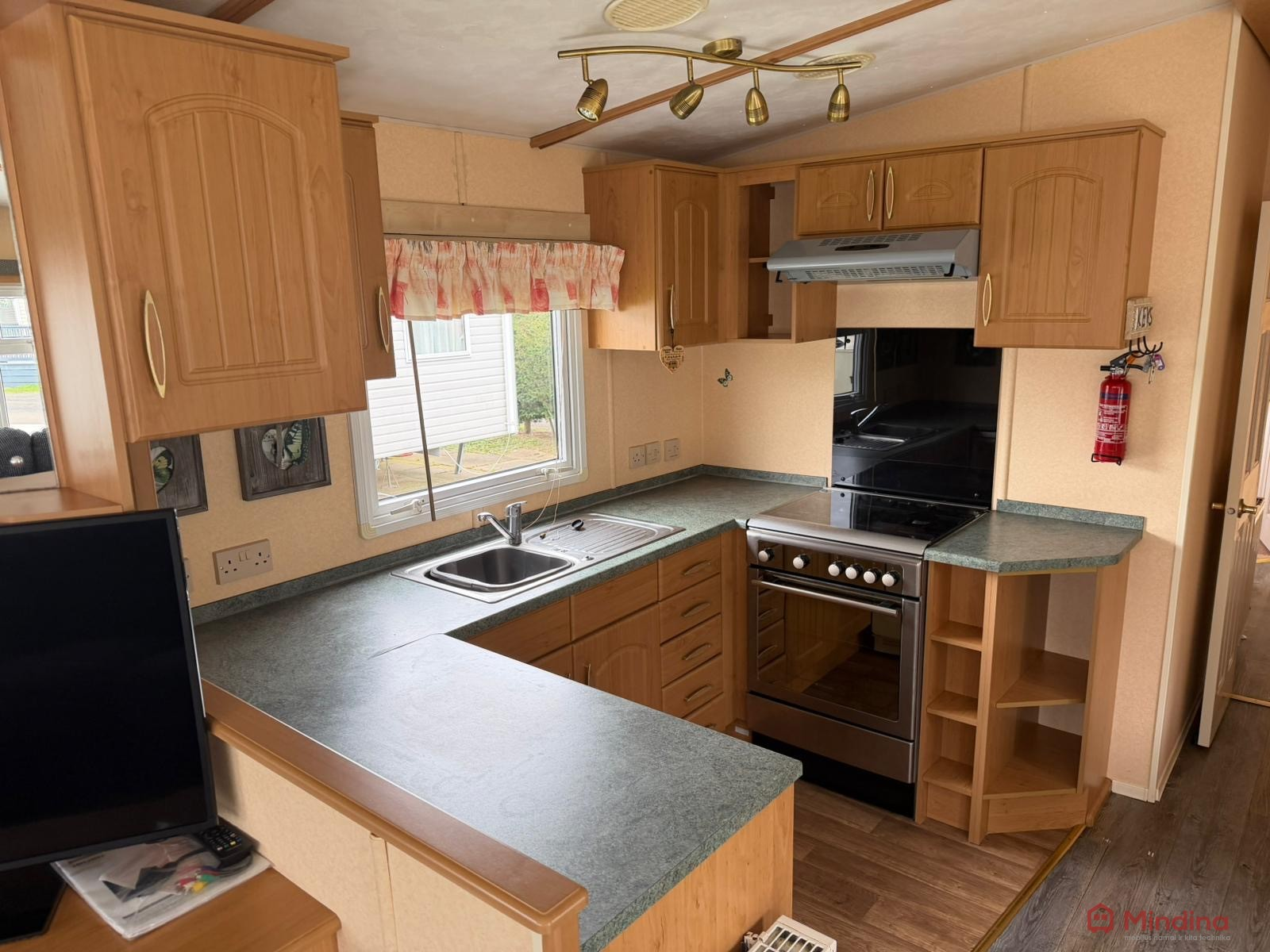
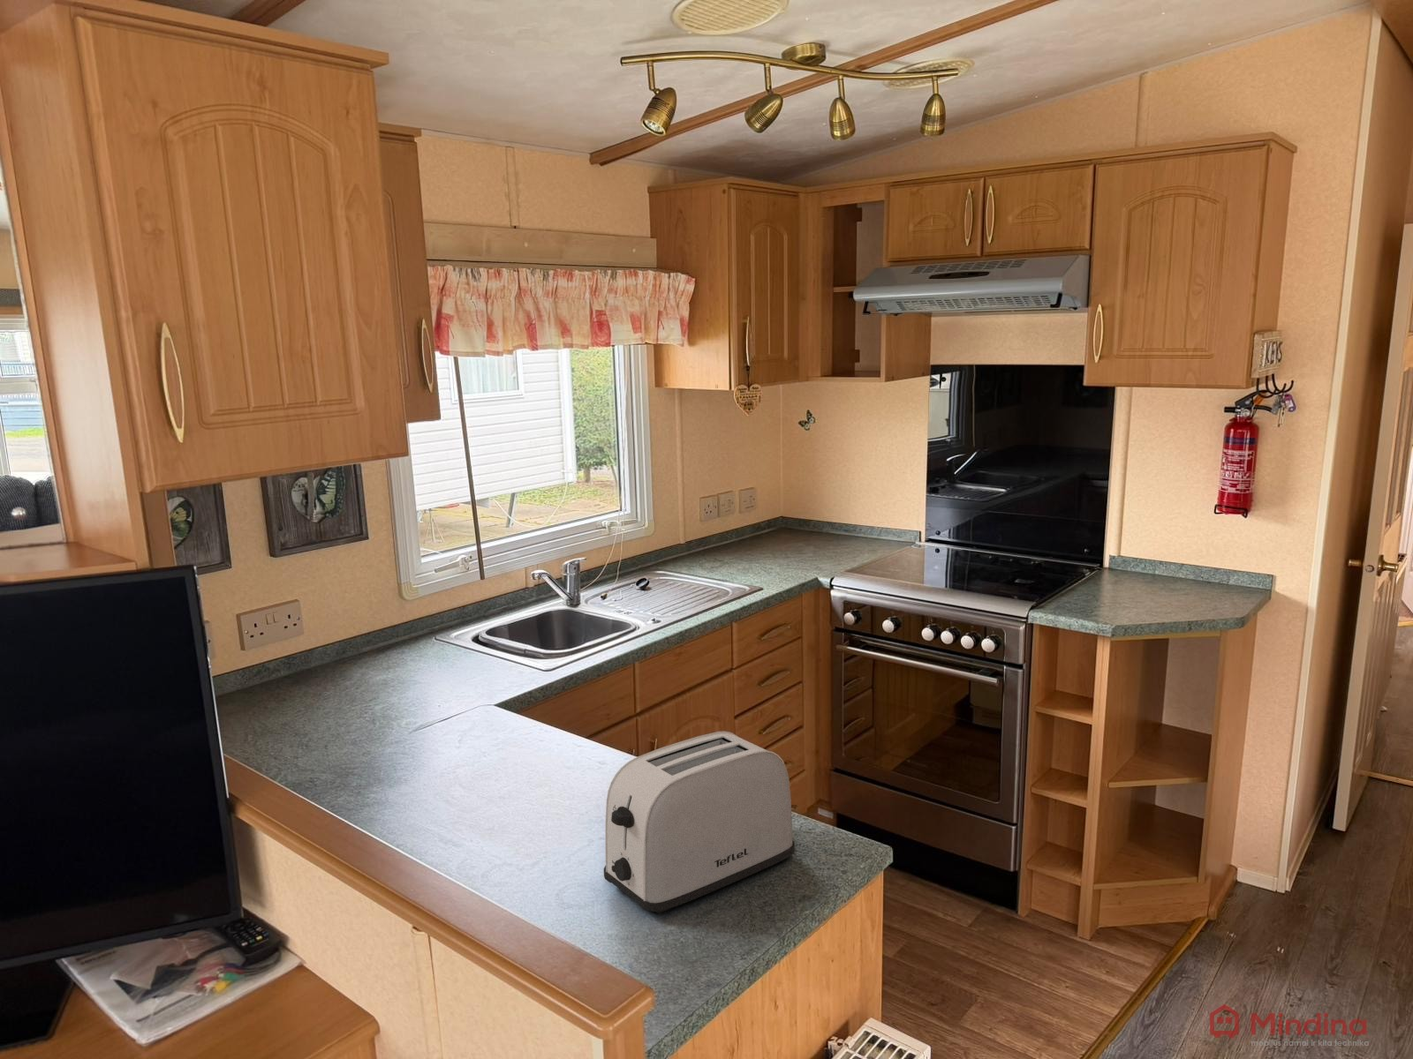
+ toaster (695, 813)
